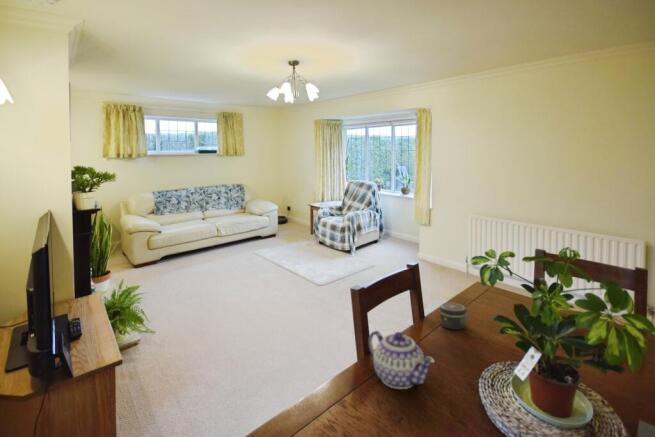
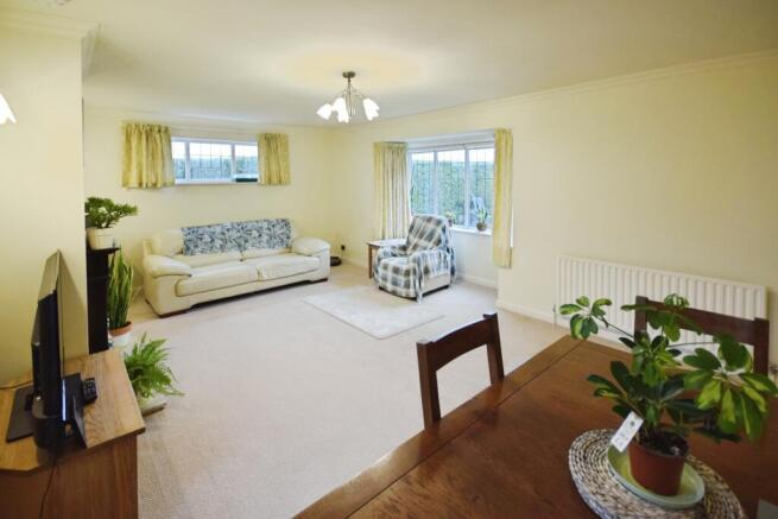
- teapot (398, 356)
- jar (452, 315)
